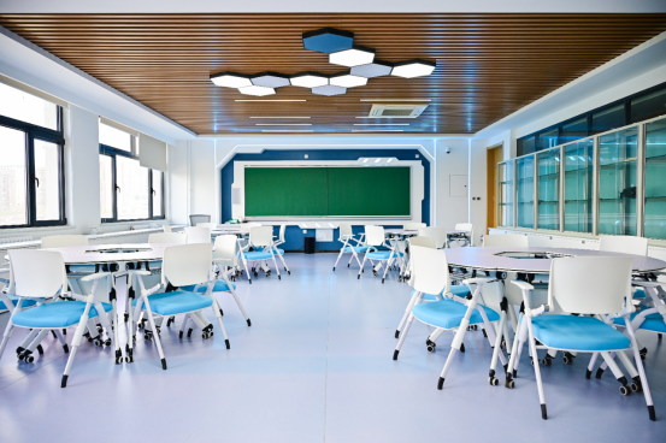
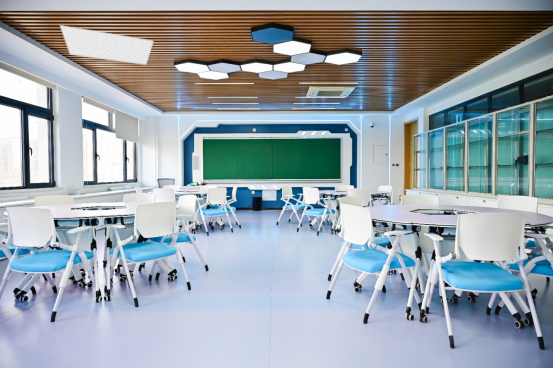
+ light panel (109, 44)
